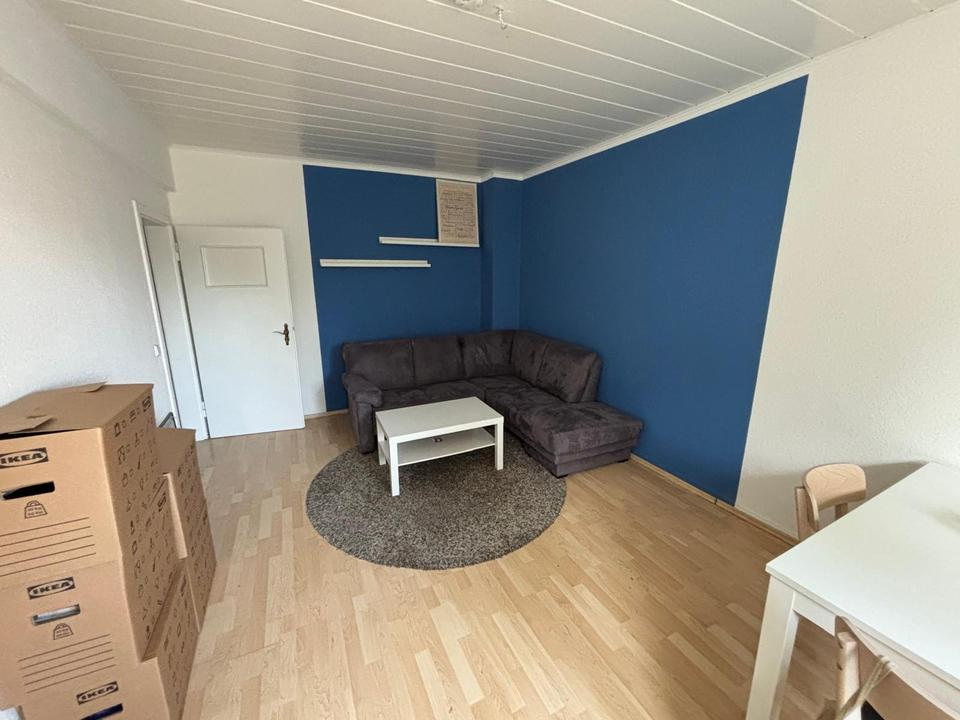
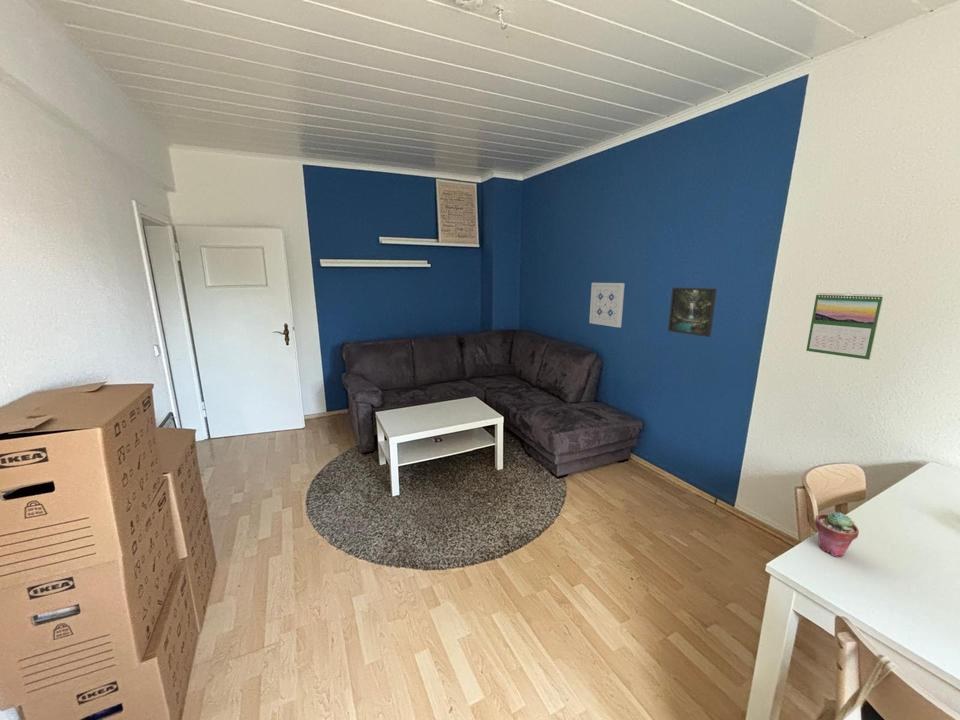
+ potted succulent (835, 531)
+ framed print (690, 311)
+ wall art (605, 304)
+ calendar (842, 324)
